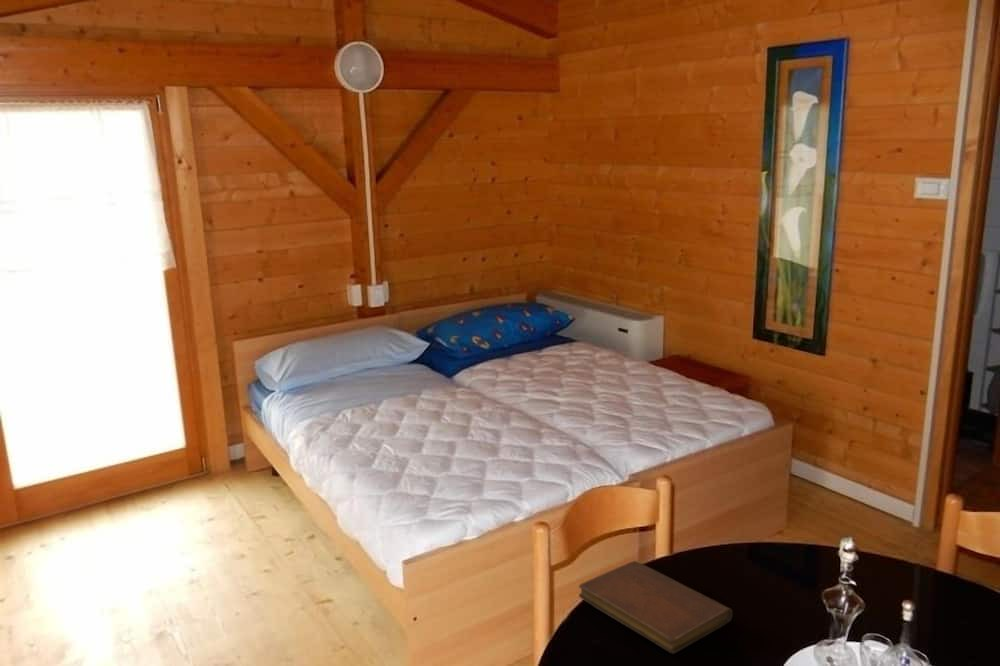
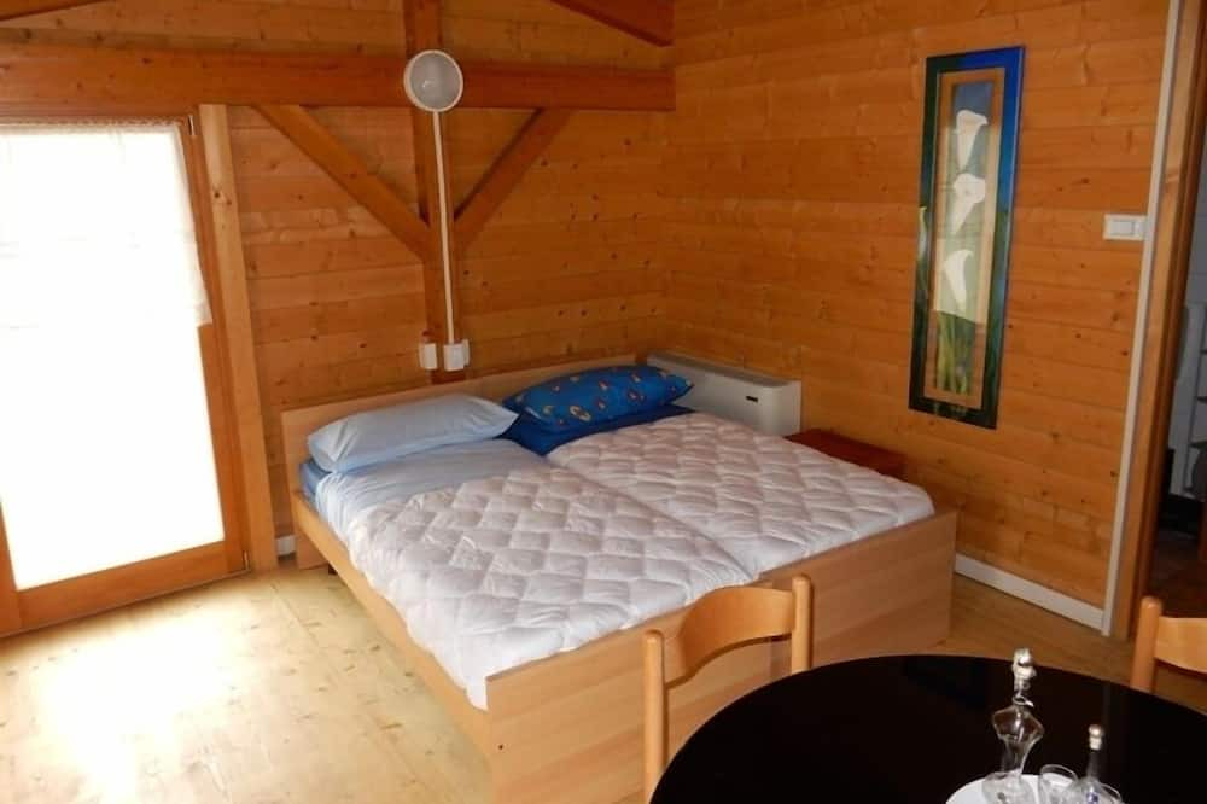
- notebook (652, 602)
